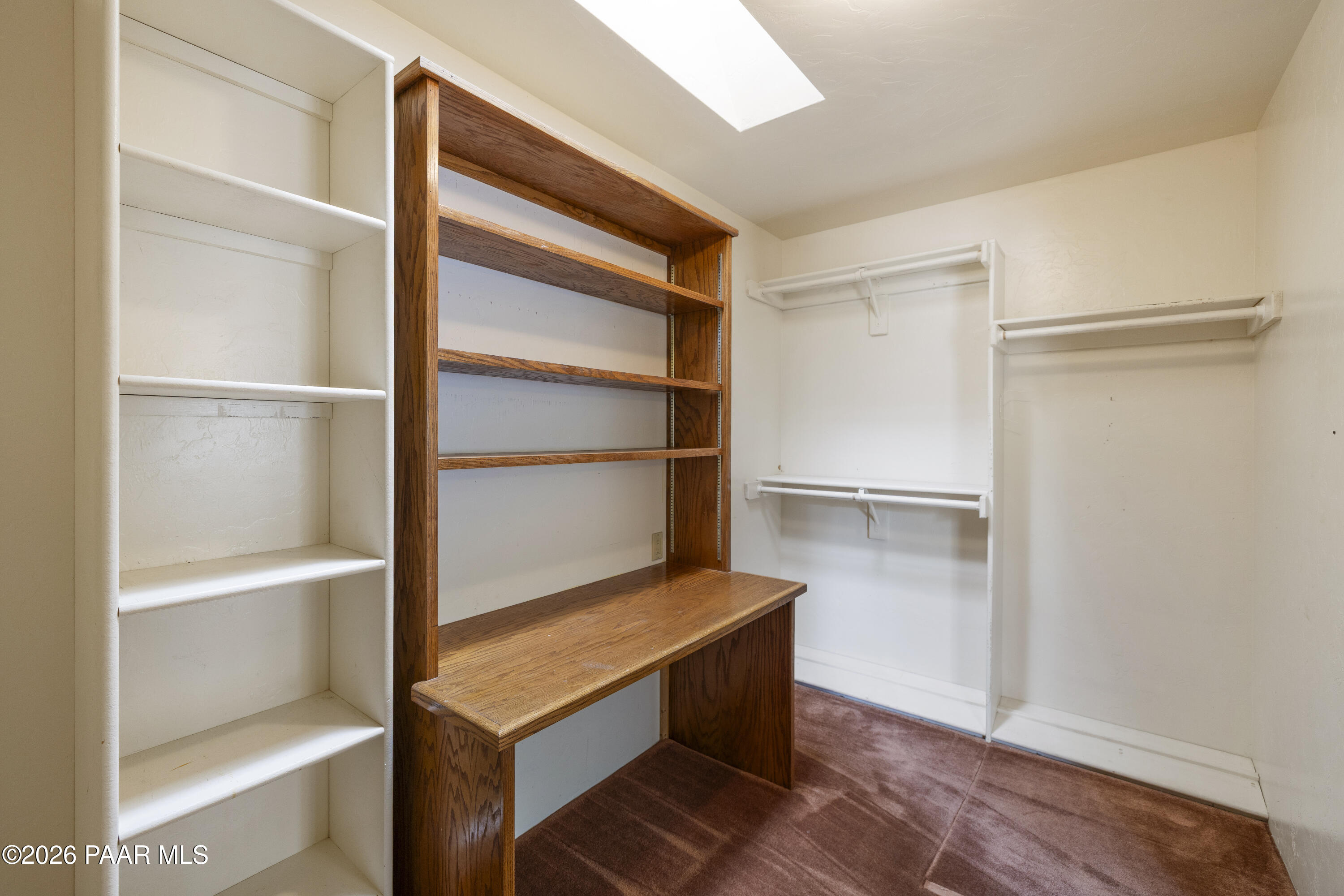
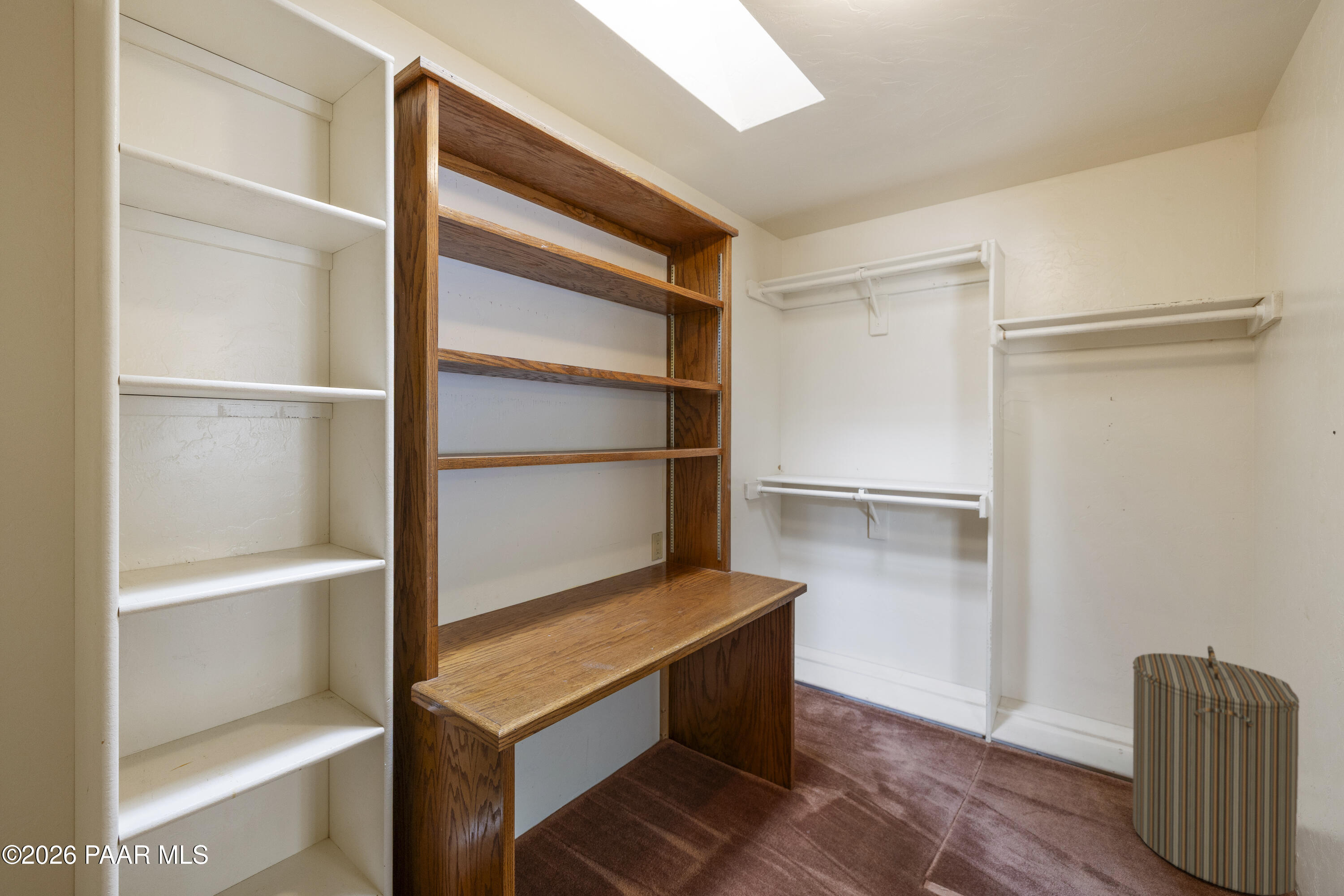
+ laundry hamper (1210, 749)
